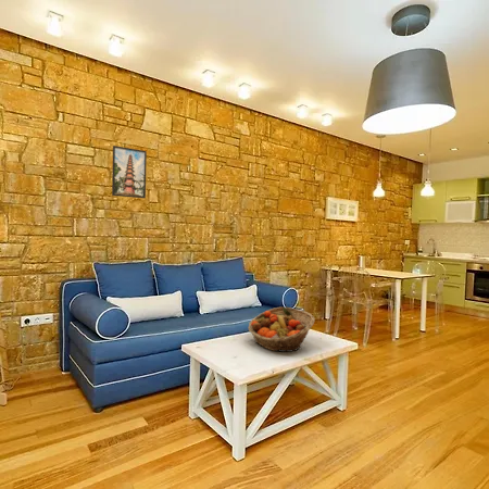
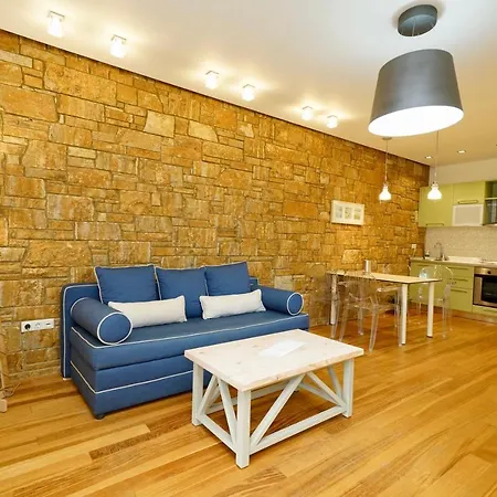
- fruit basket (280, 327)
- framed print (129, 173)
